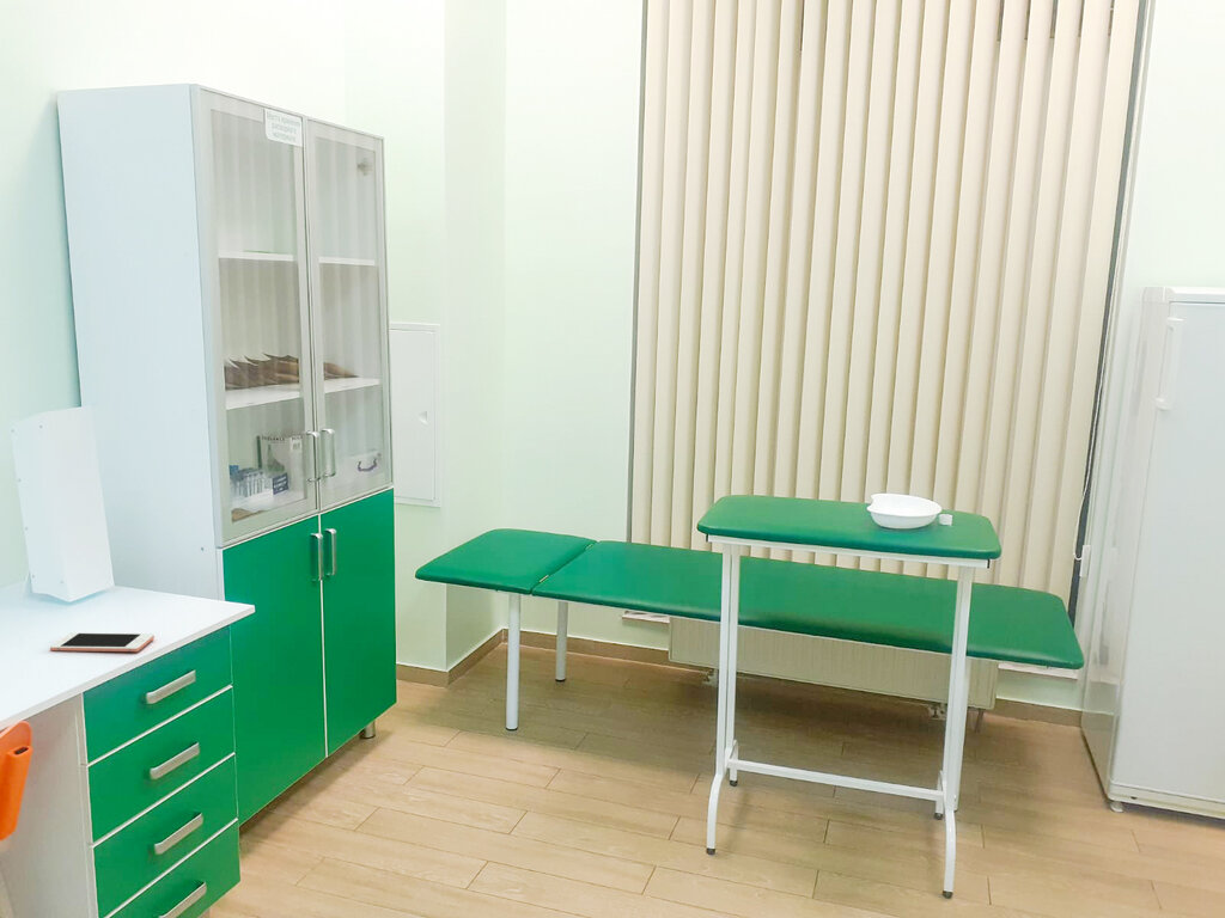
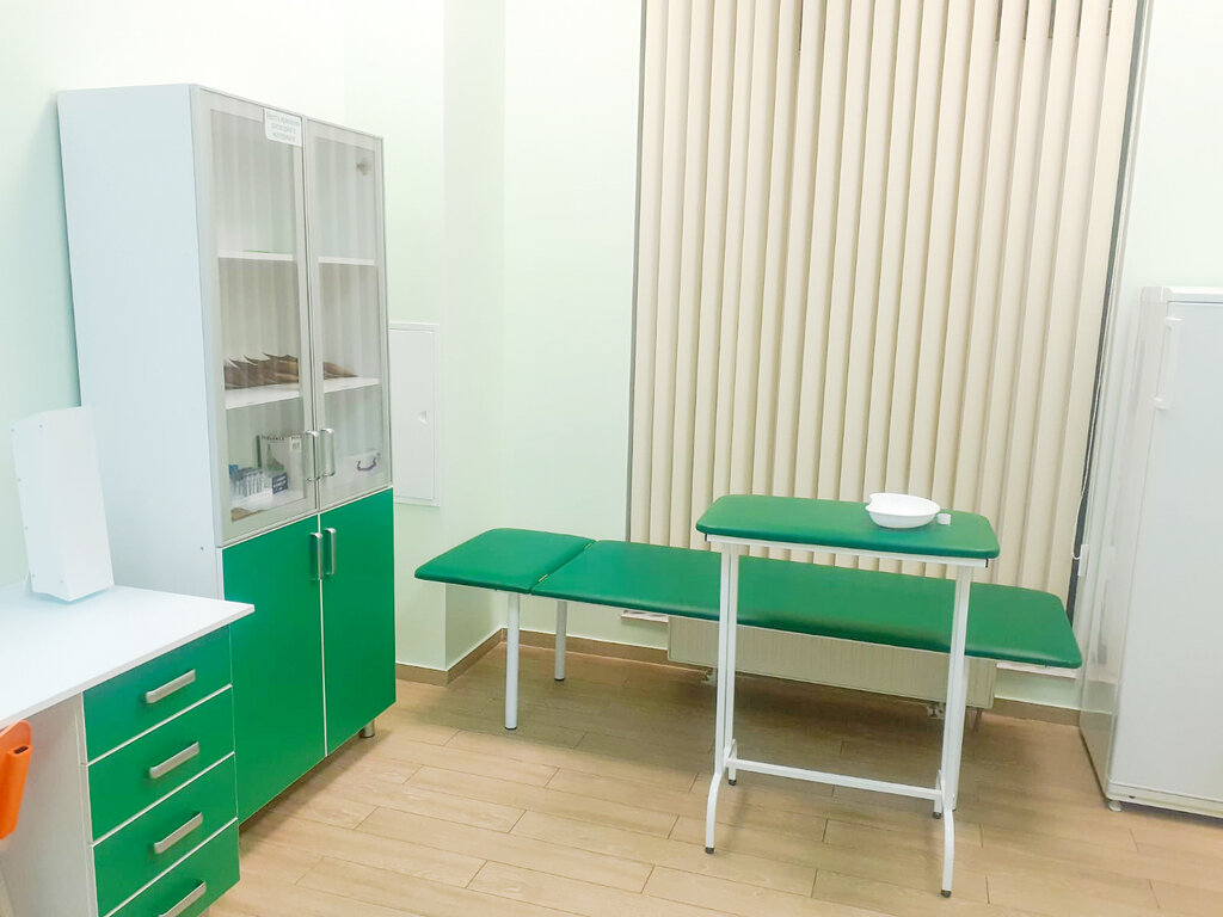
- cell phone (103, 642)
